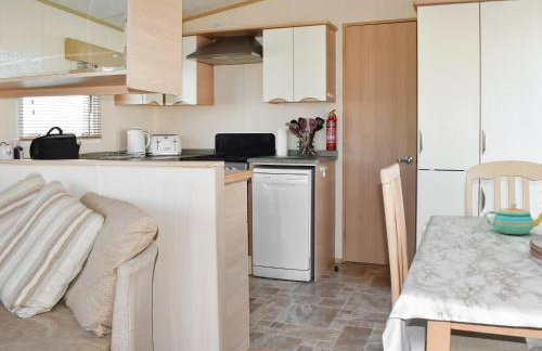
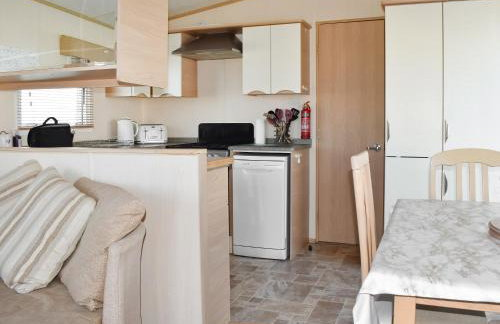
- teapot (515, 218)
